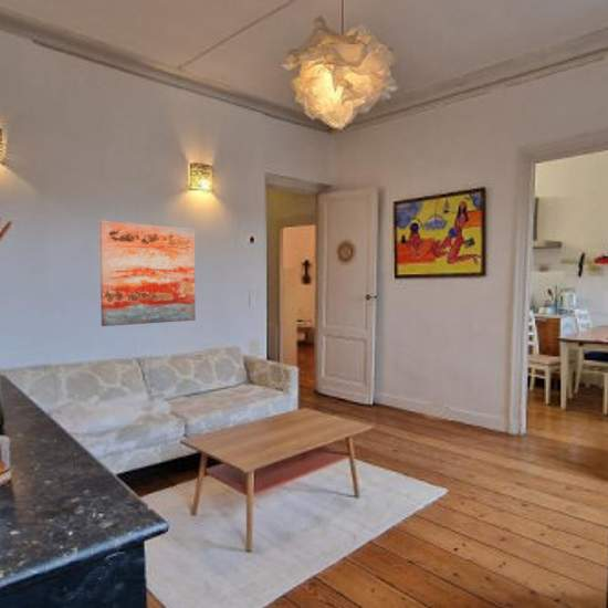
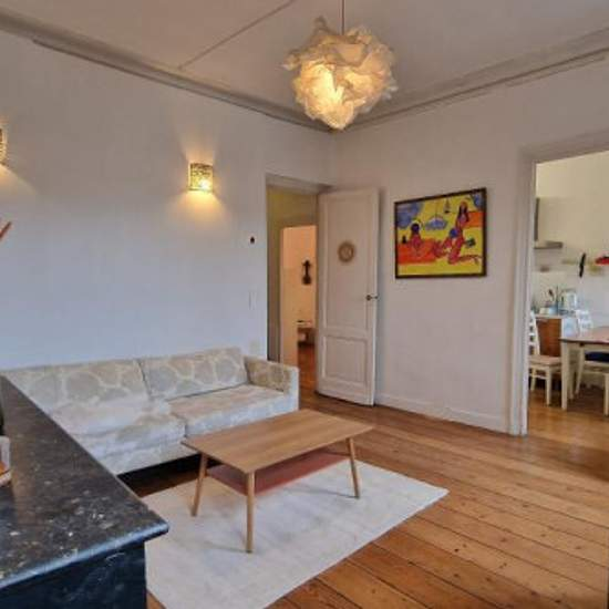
- wall art (150, 274)
